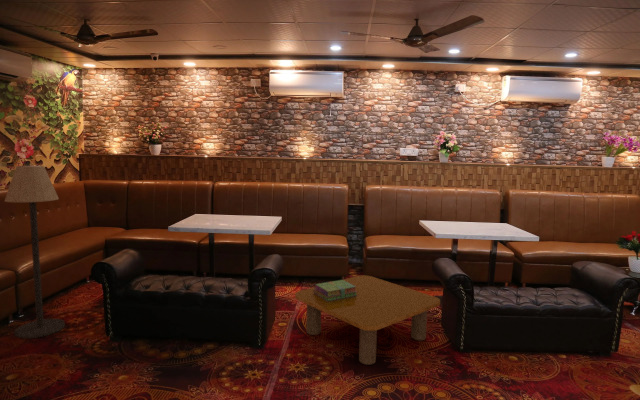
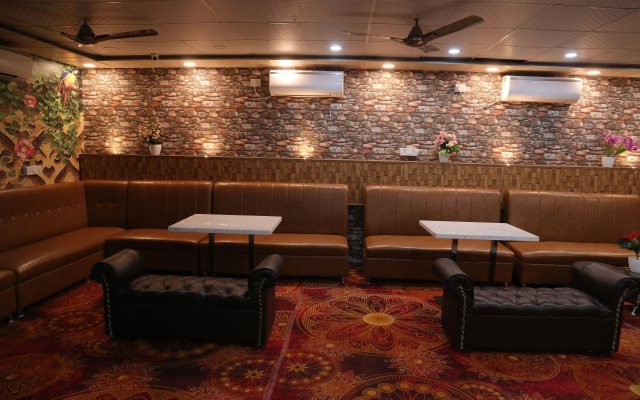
- coffee table (366, 315)
- floor lamp (35, 249)
- stack of books (335, 289)
